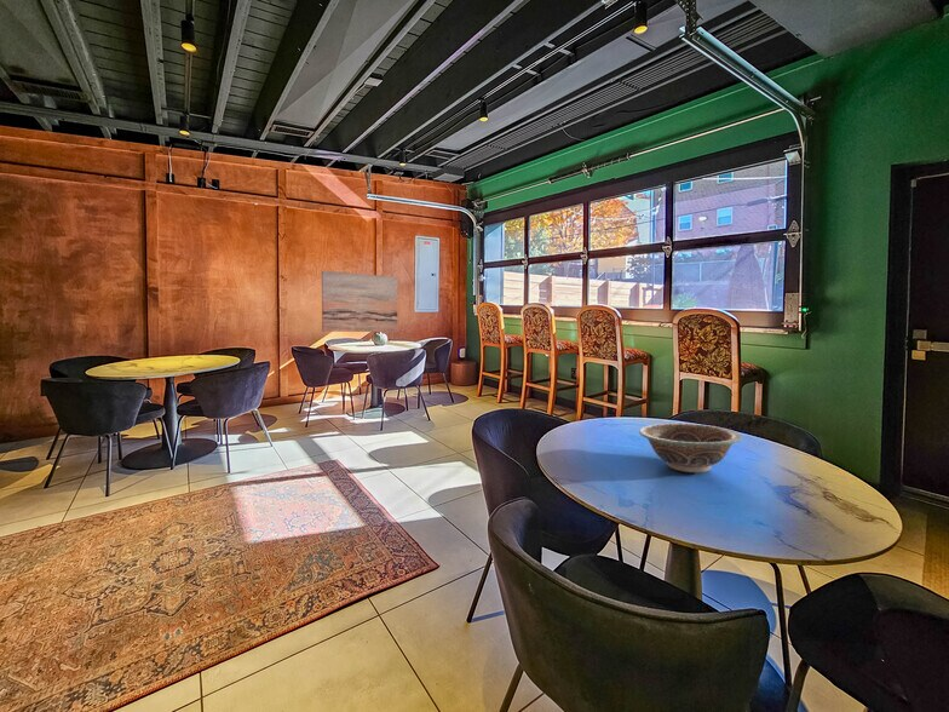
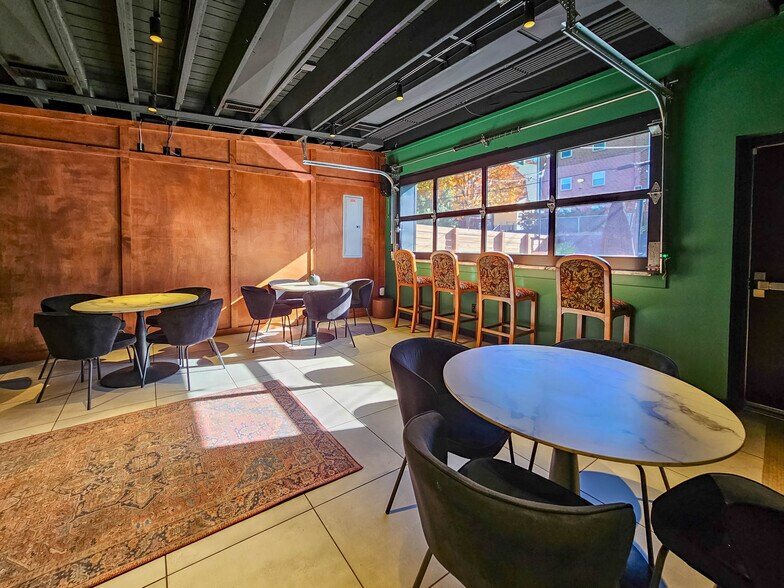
- decorative bowl (688, 448)
- wall art (361, 303)
